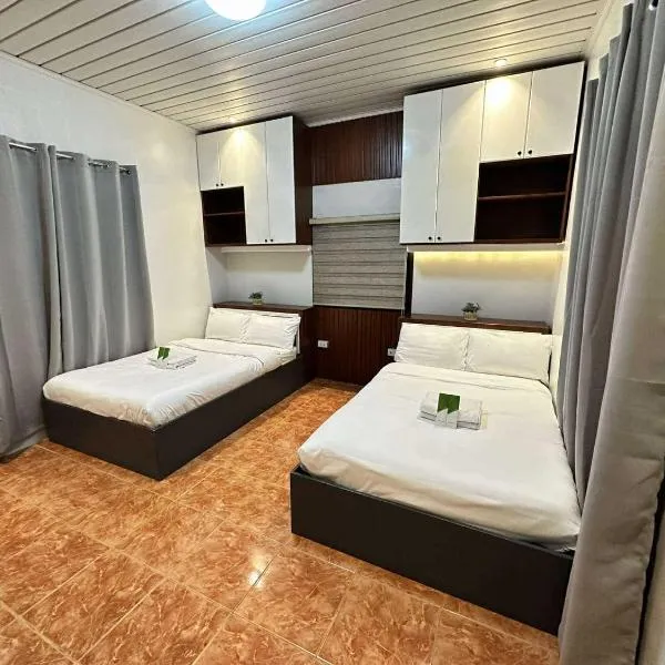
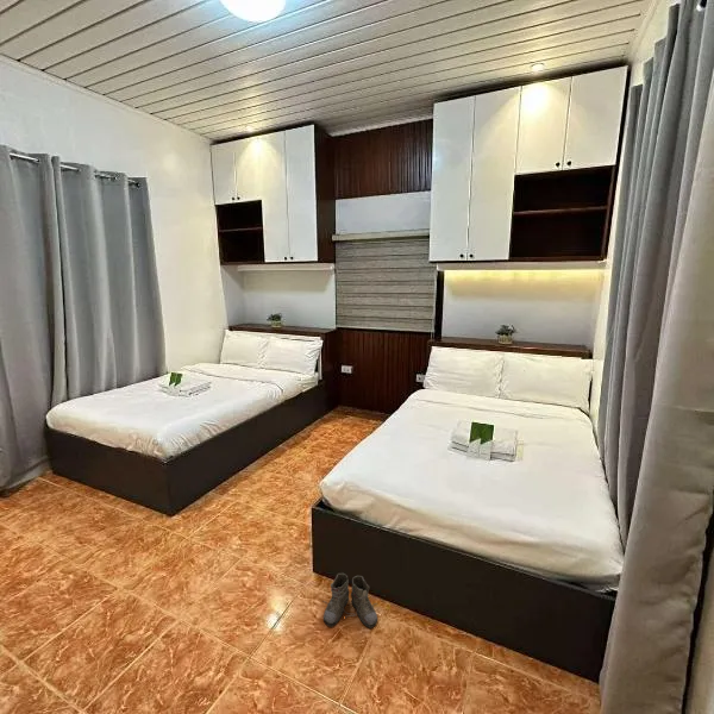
+ boots (347, 599)
